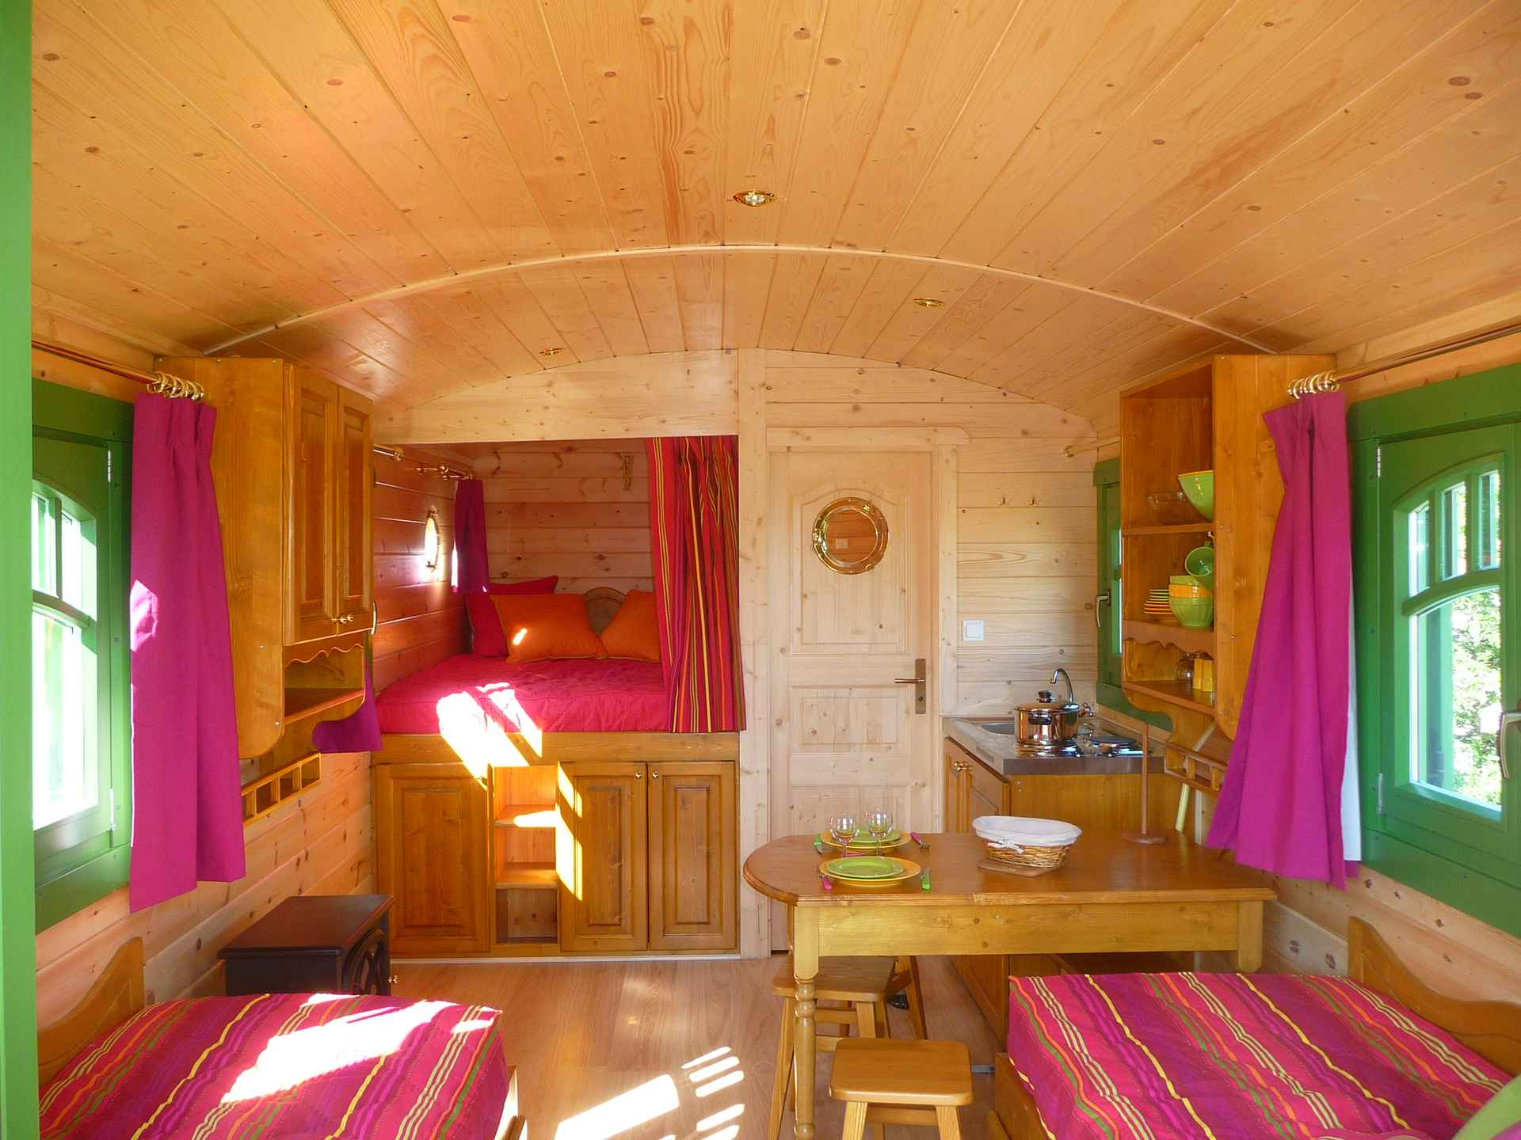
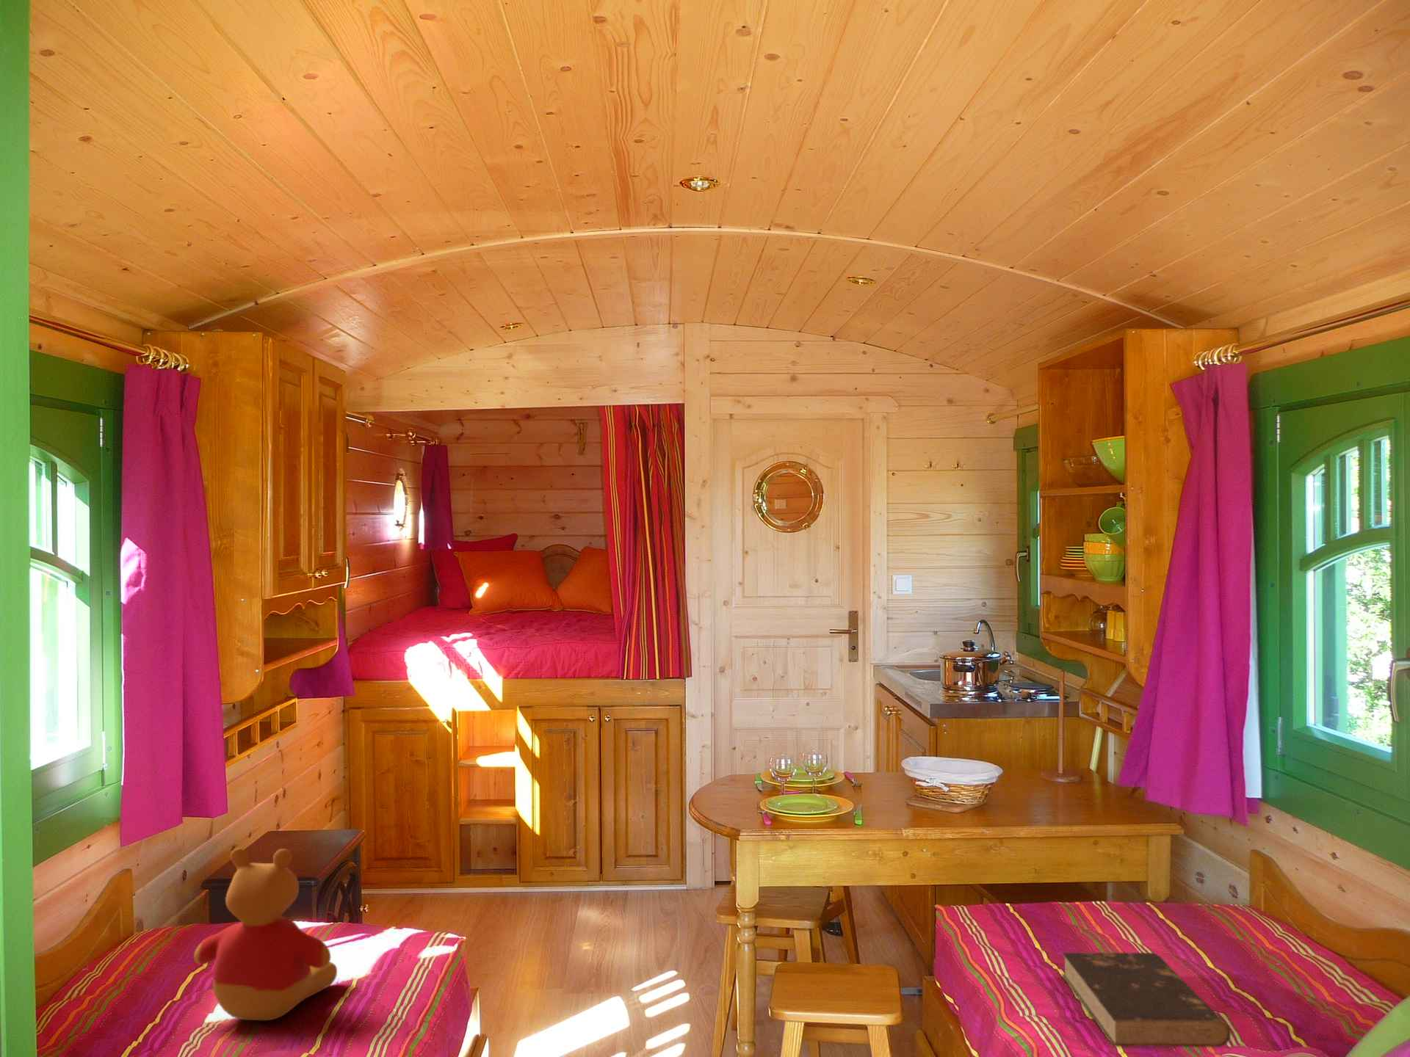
+ book (1140, 996)
+ stuffed bear (274, 923)
